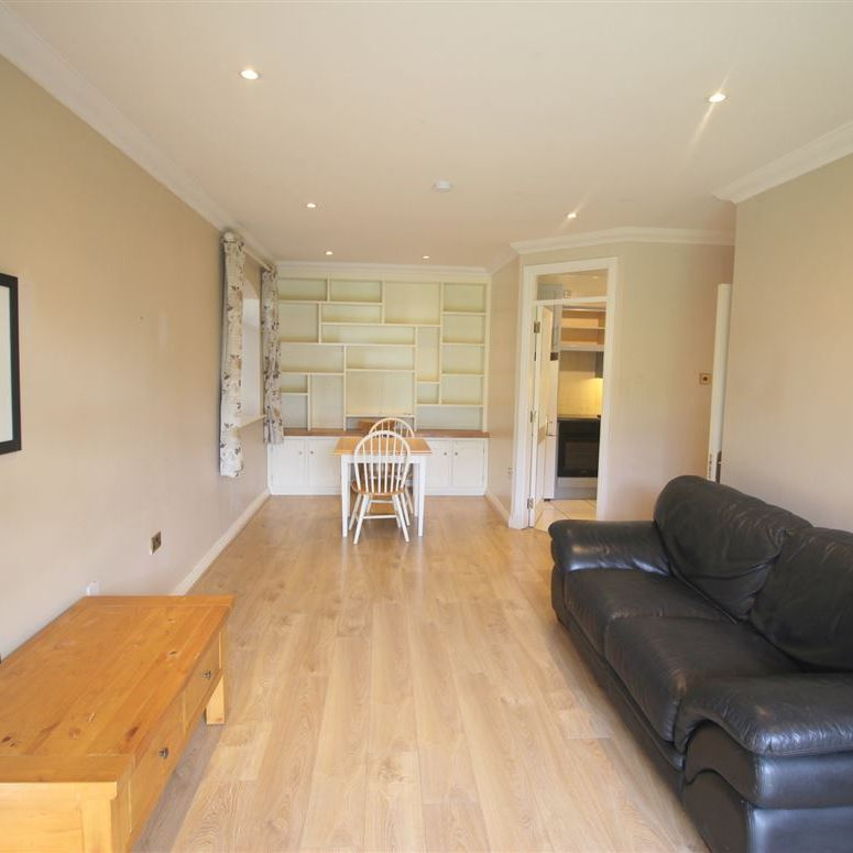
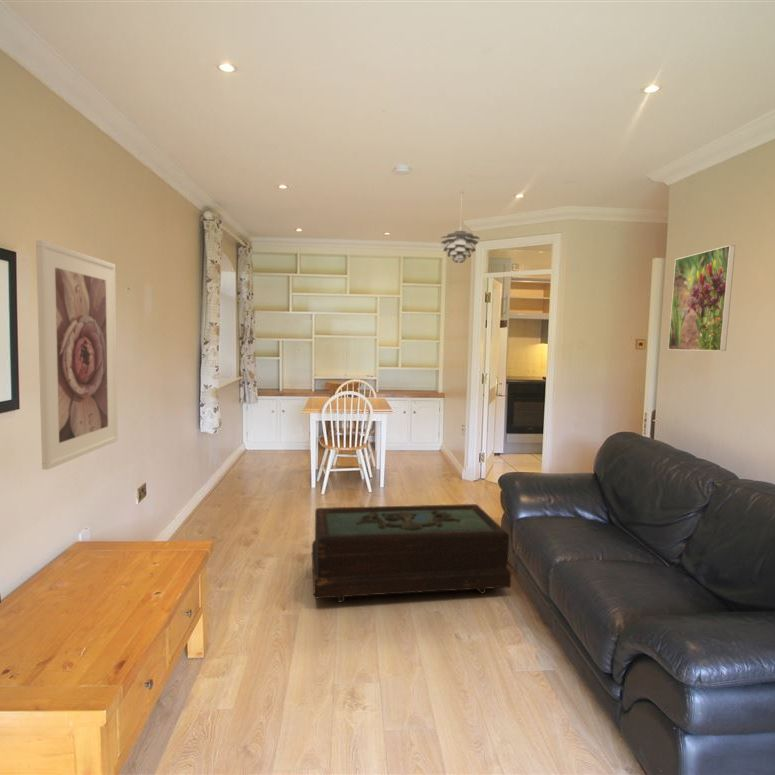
+ coffee table (406, 548)
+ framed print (82, 355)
+ pendant light (460, 227)
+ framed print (698, 302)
